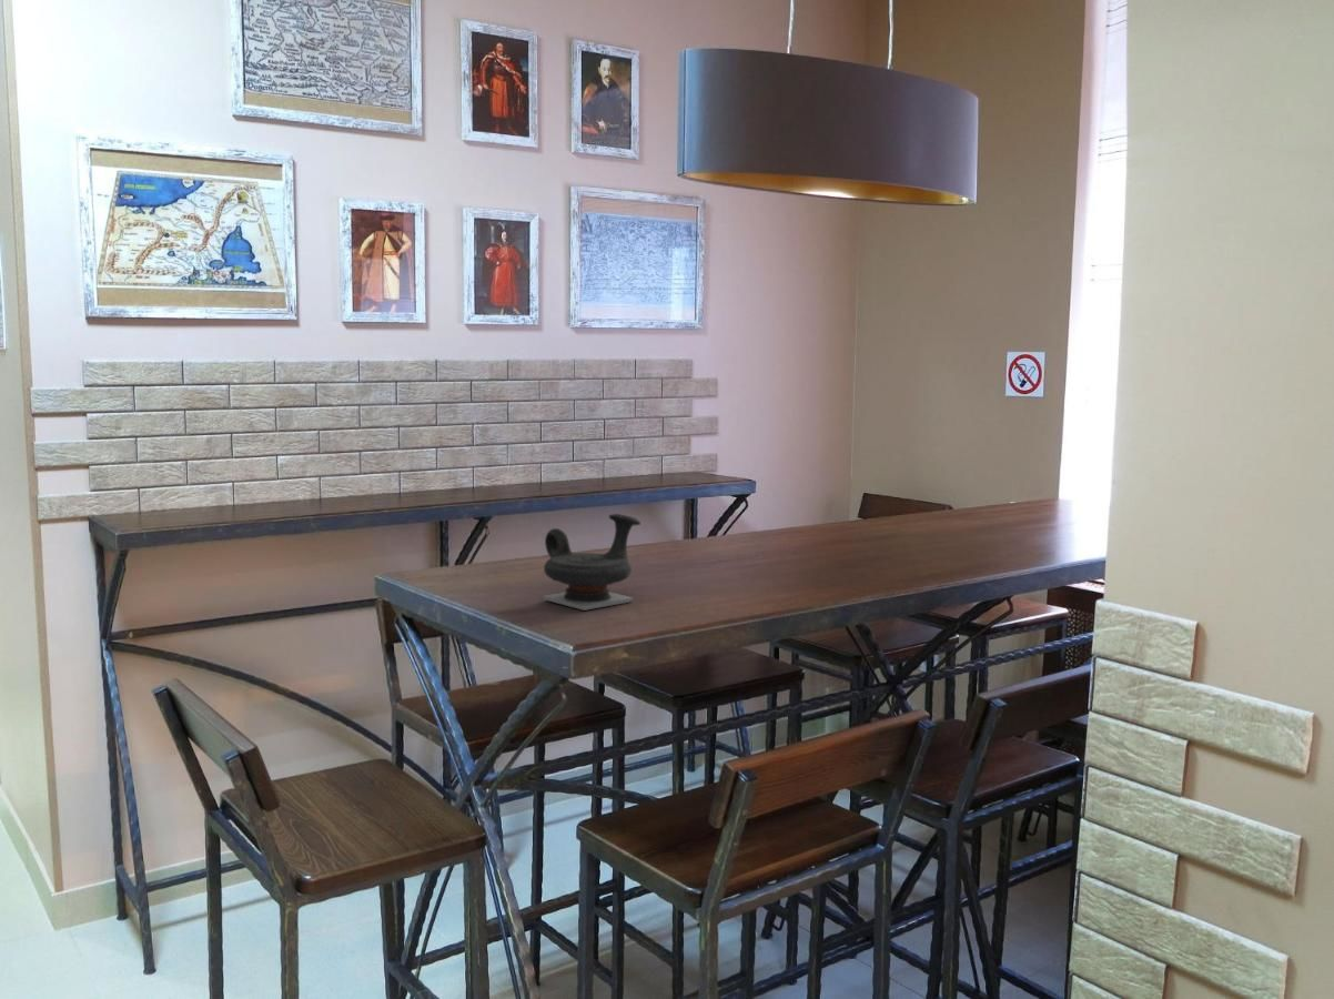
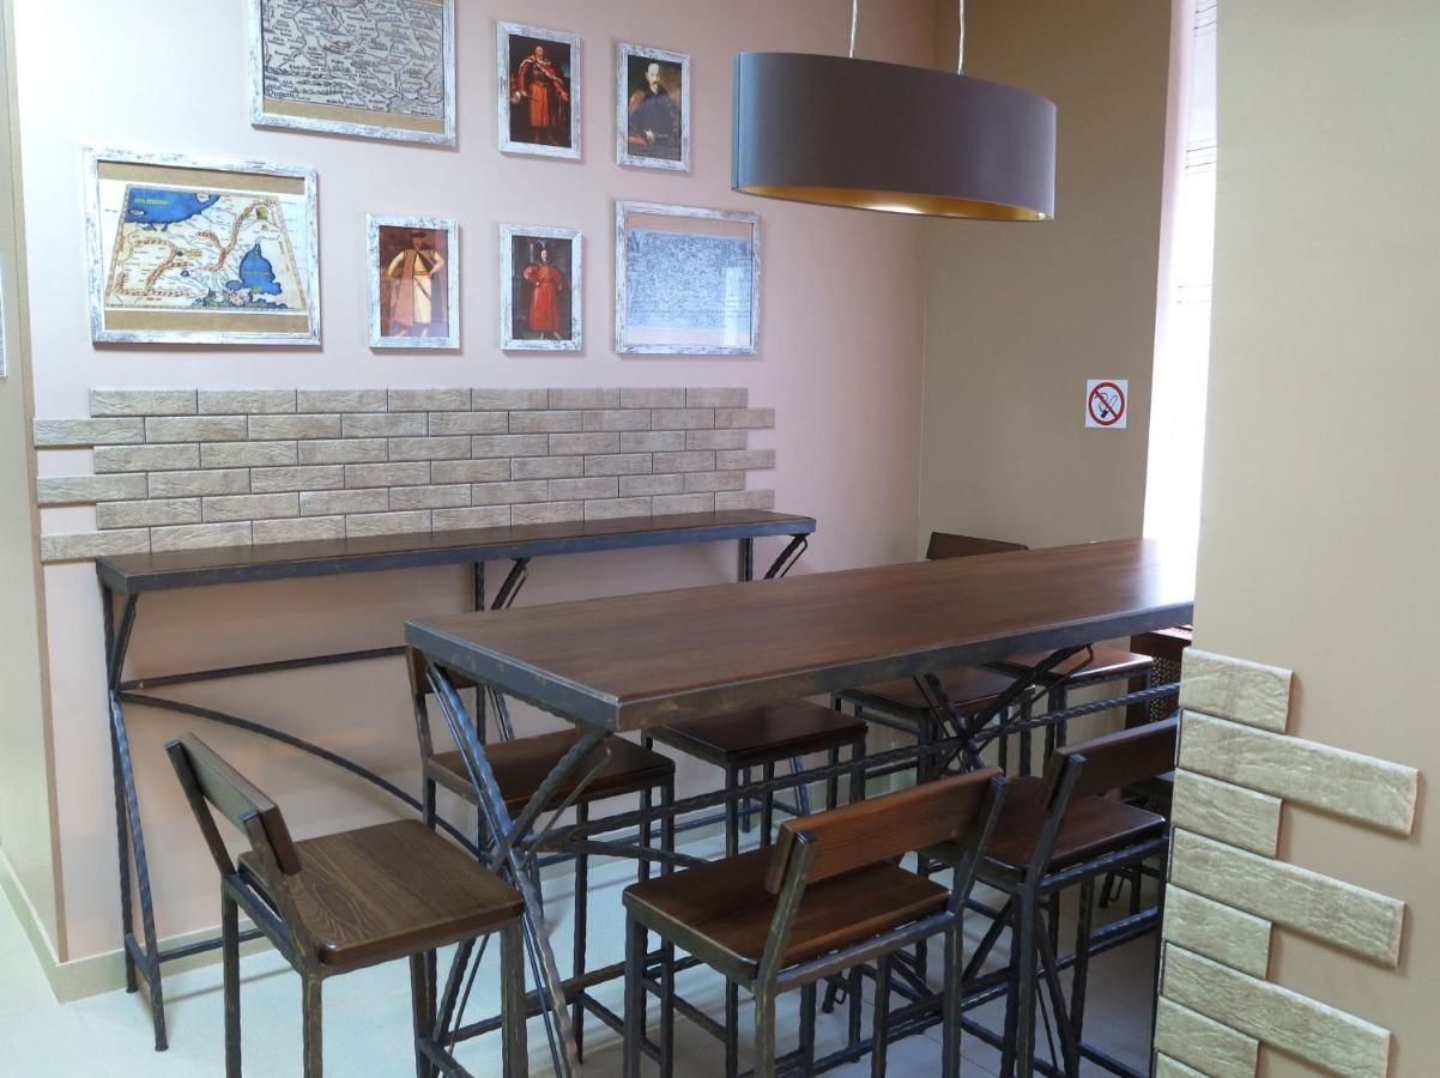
- teapot (587, 556)
